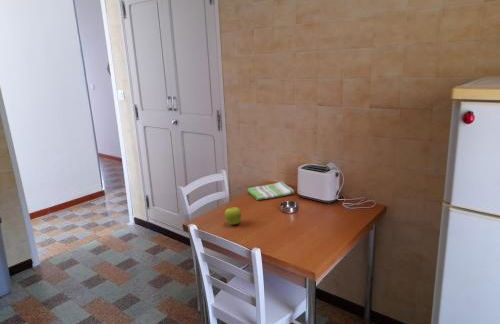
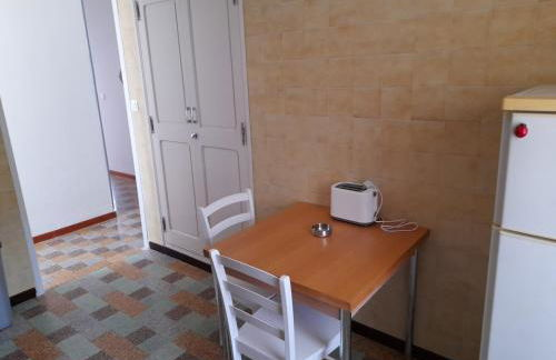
- fruit (233, 215)
- dish towel (270, 190)
